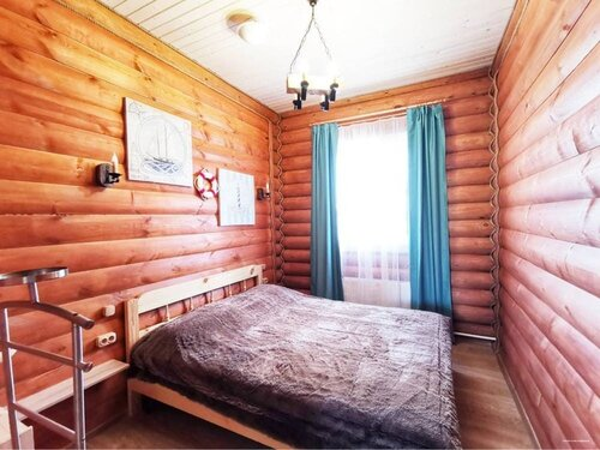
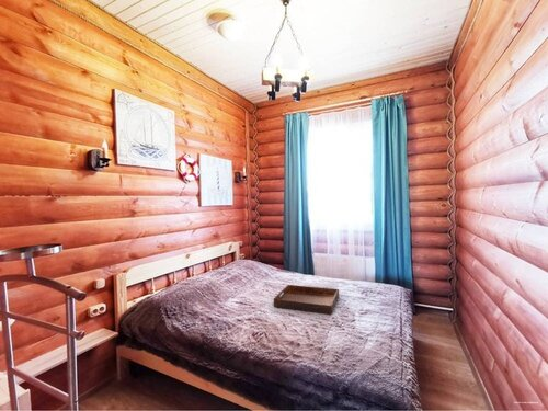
+ serving tray (307, 297)
